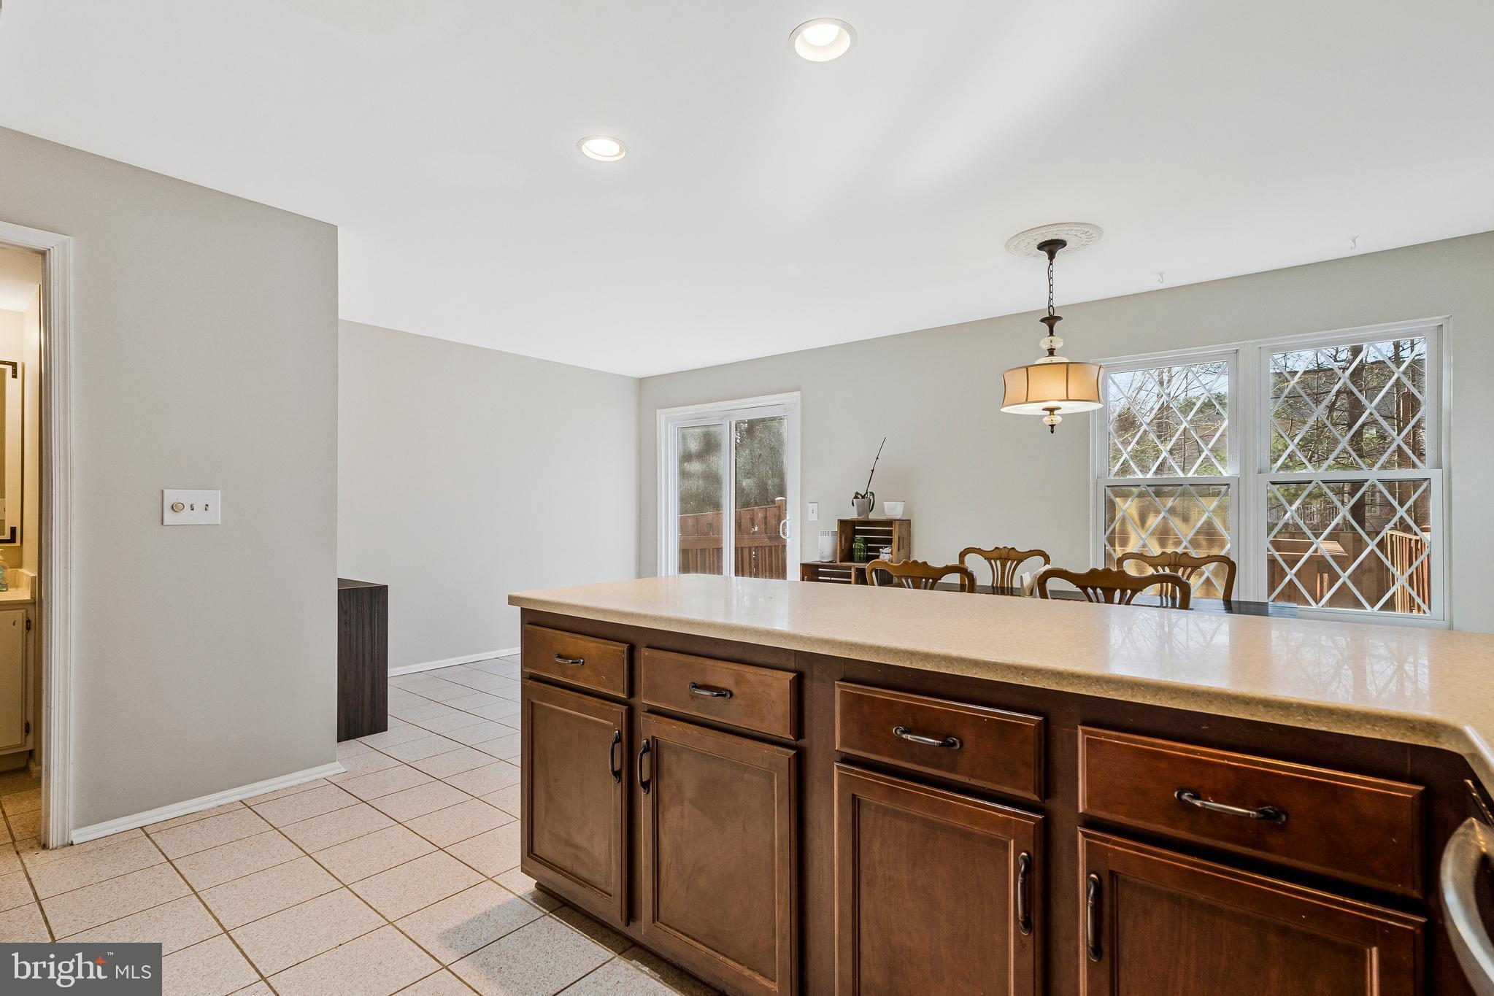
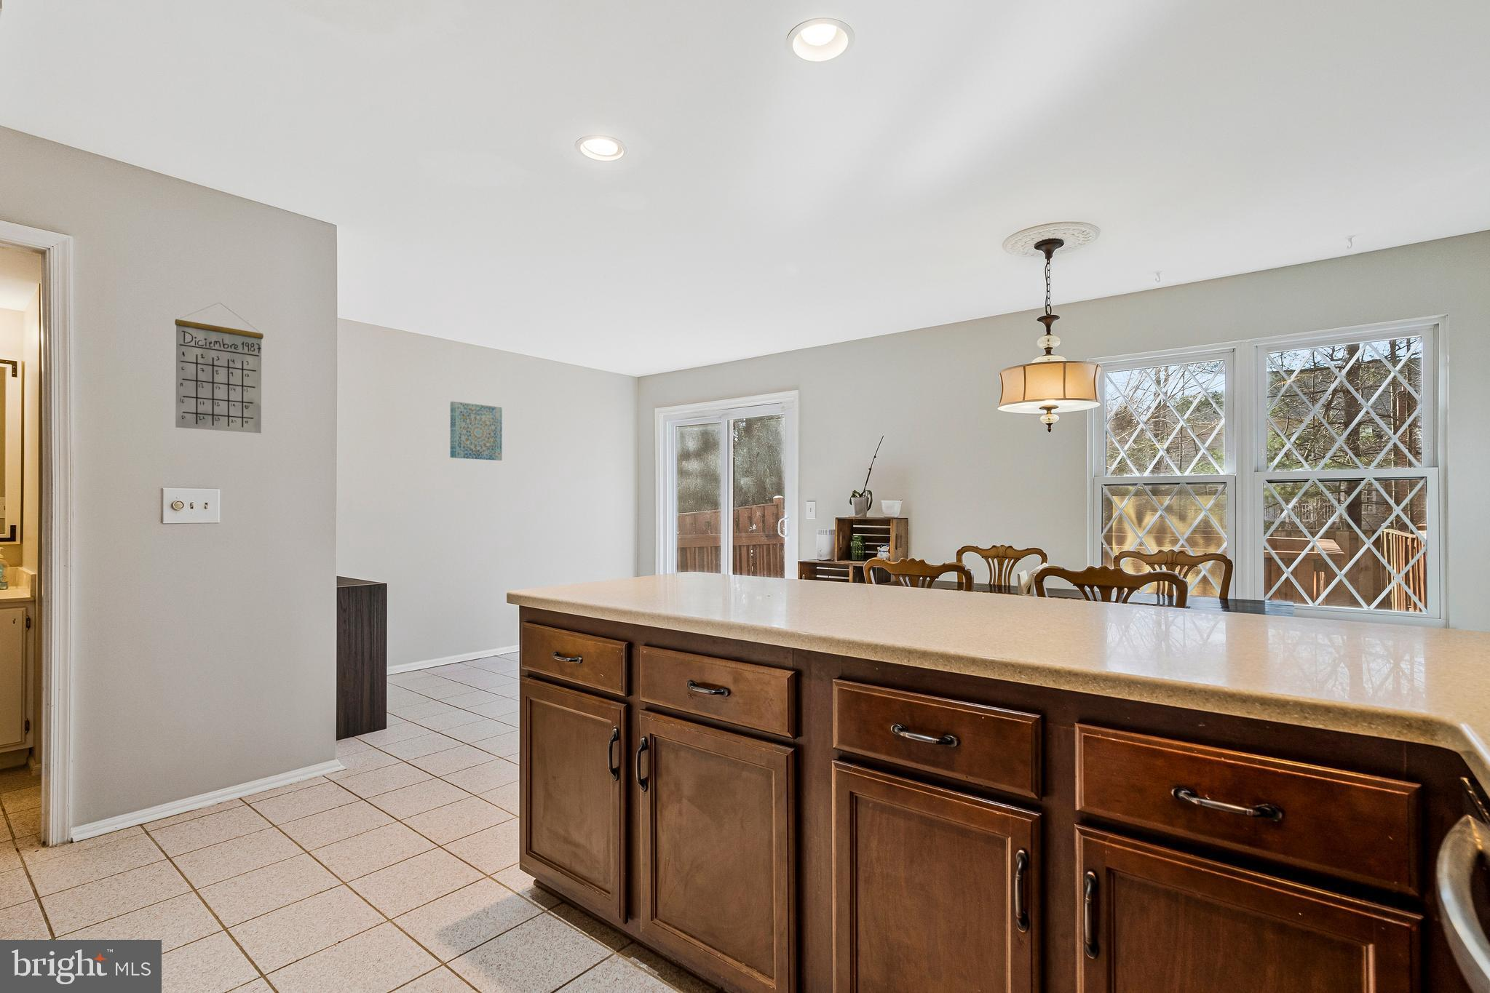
+ wall art (477, 431)
+ calendar (221, 366)
